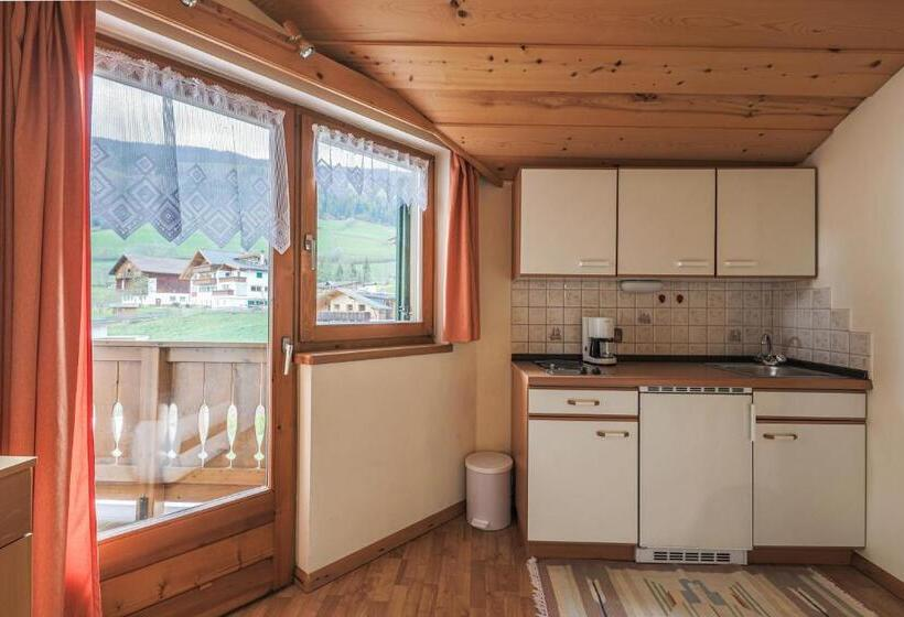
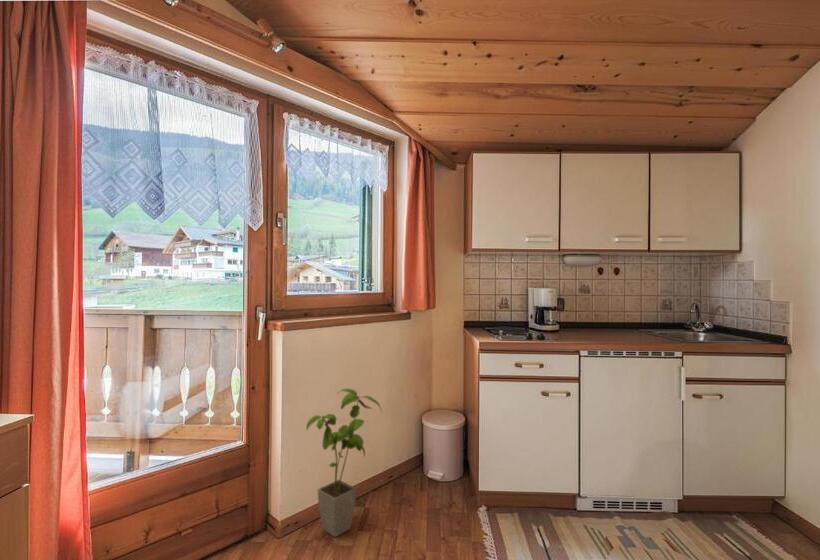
+ house plant (346, 457)
